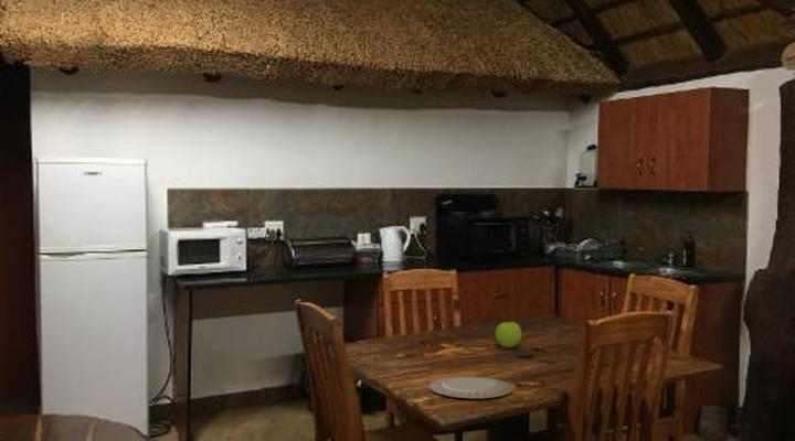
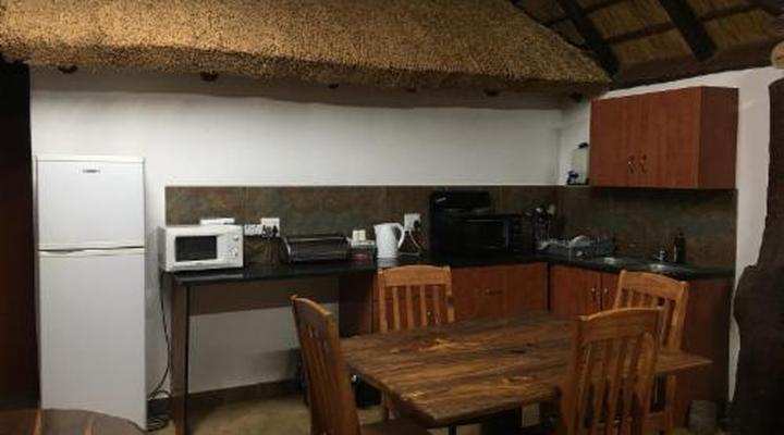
- chinaware (470, 385)
- apple (508, 334)
